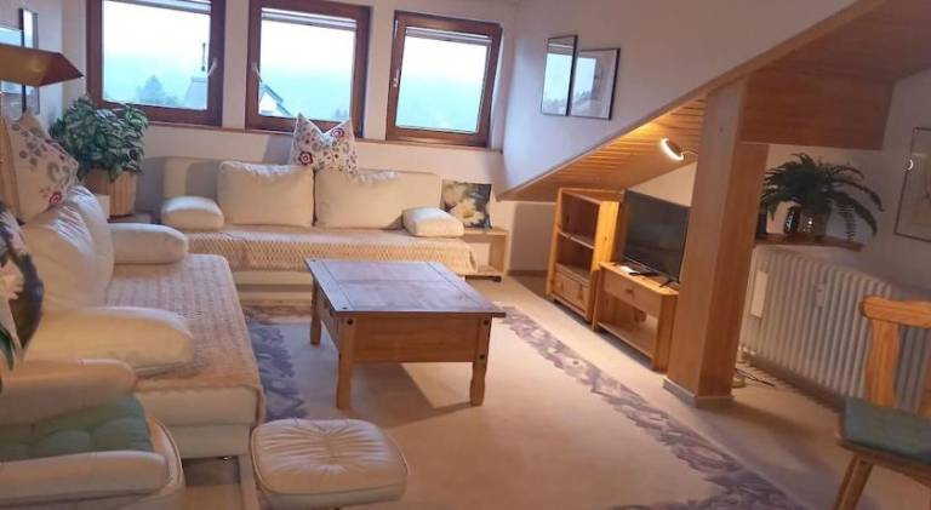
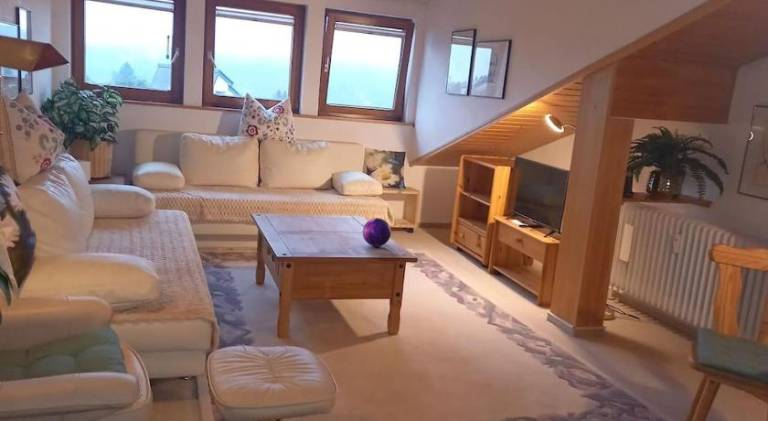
+ decorative orb (376, 232)
